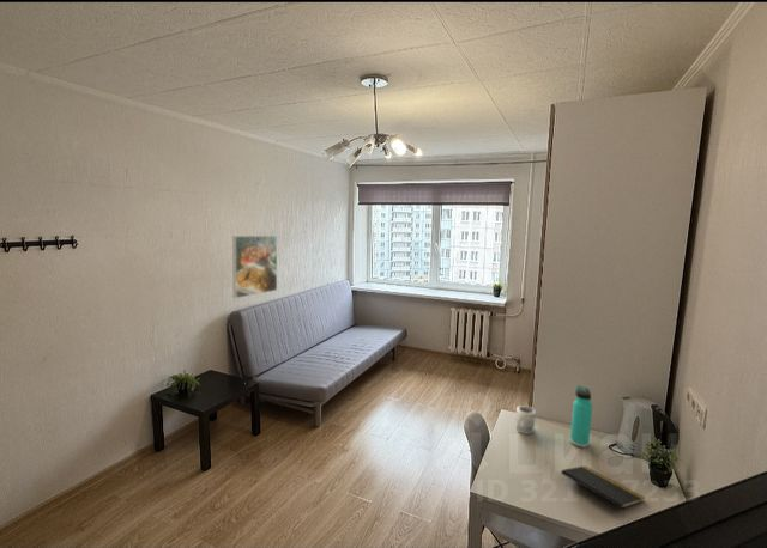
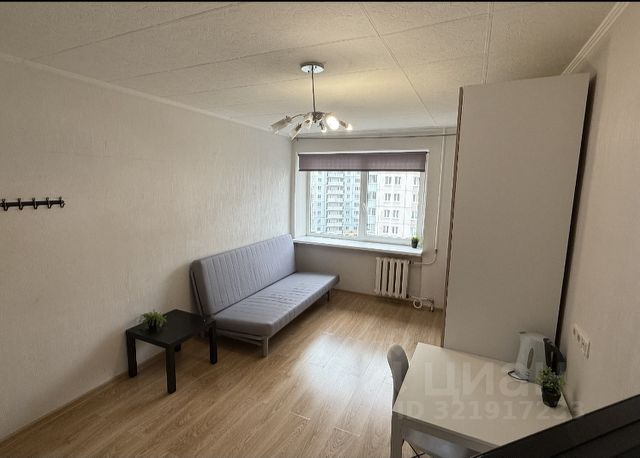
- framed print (255, 264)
- mug (524, 420)
- notepad (600, 485)
- thermos bottle (581, 415)
